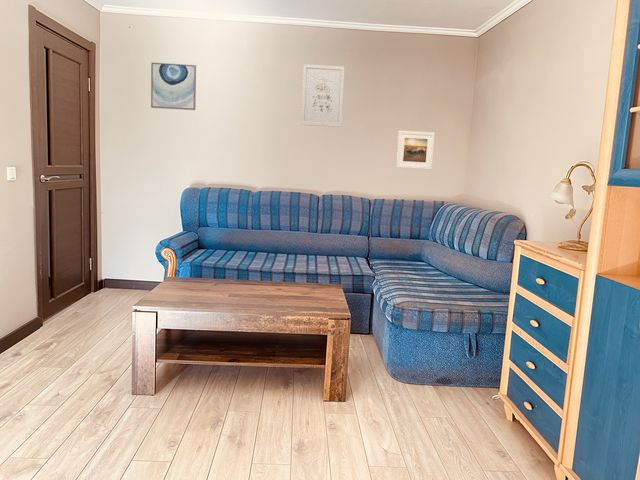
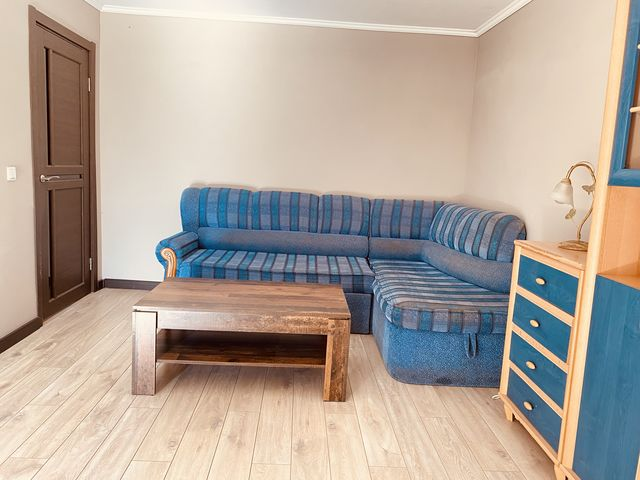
- wall art (173, 86)
- wall art (322, 95)
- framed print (415, 150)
